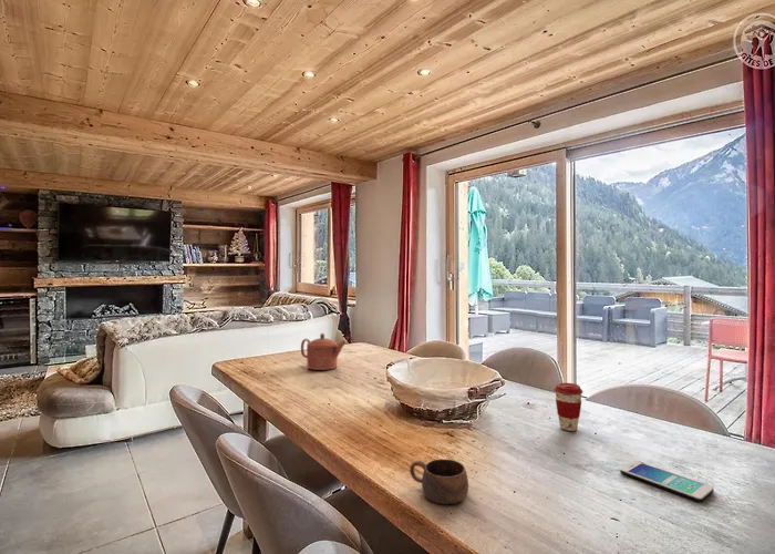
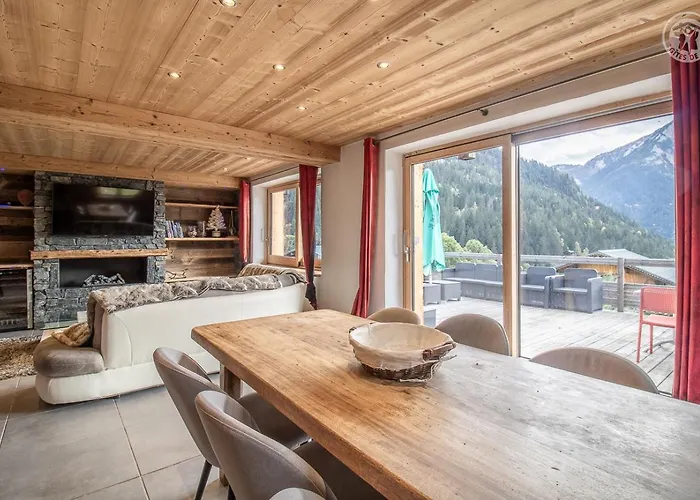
- coffee cup (568, 407)
- cup (438, 478)
- smartphone (664, 479)
- teapot (322, 350)
